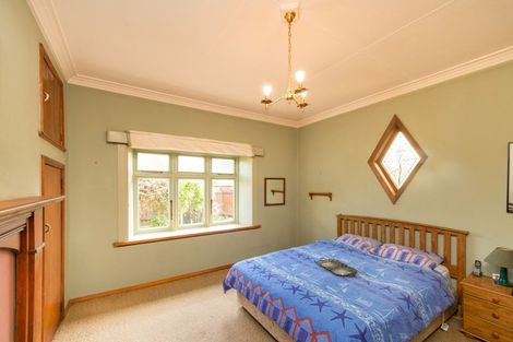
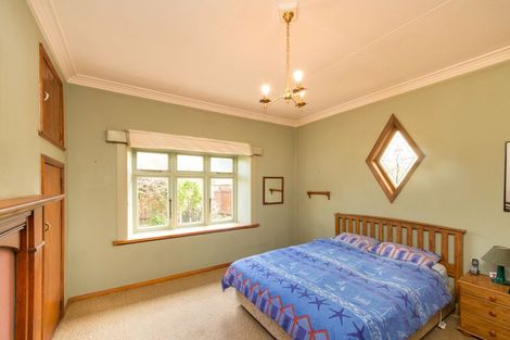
- serving tray (336, 267)
